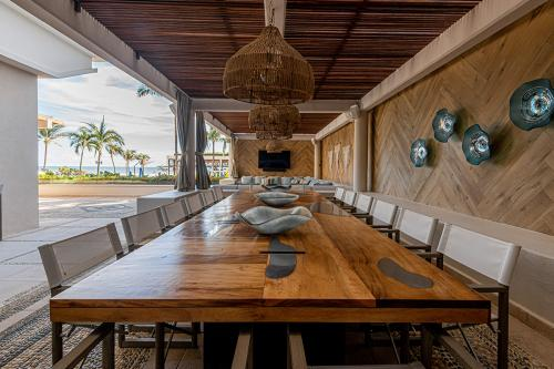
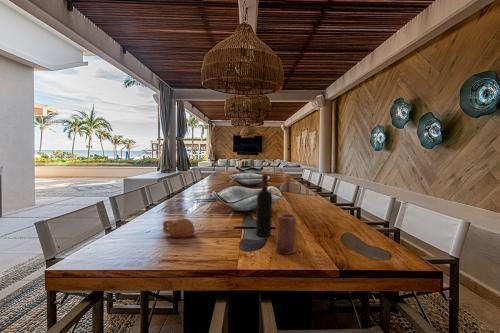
+ cup (178, 226)
+ candle (285, 233)
+ wine bottle (264, 204)
